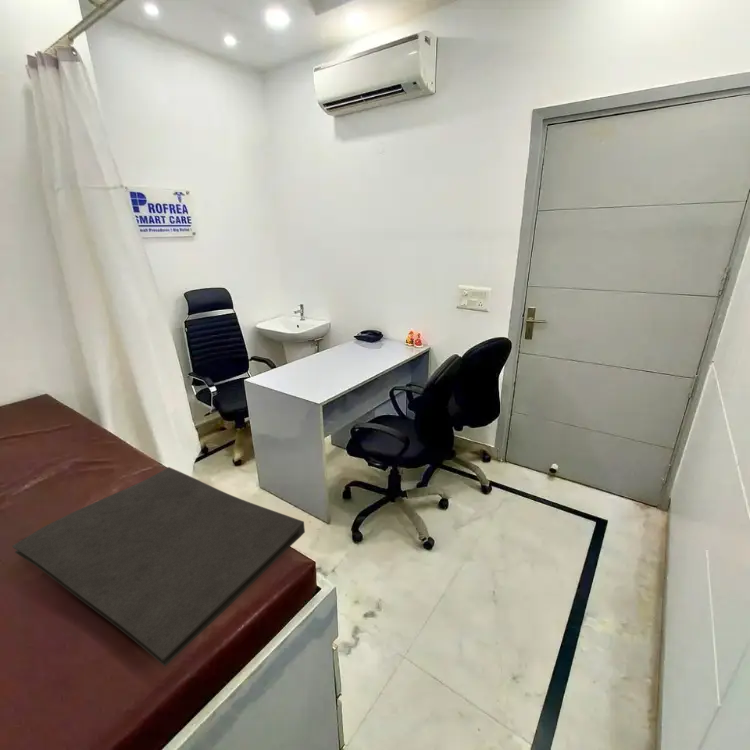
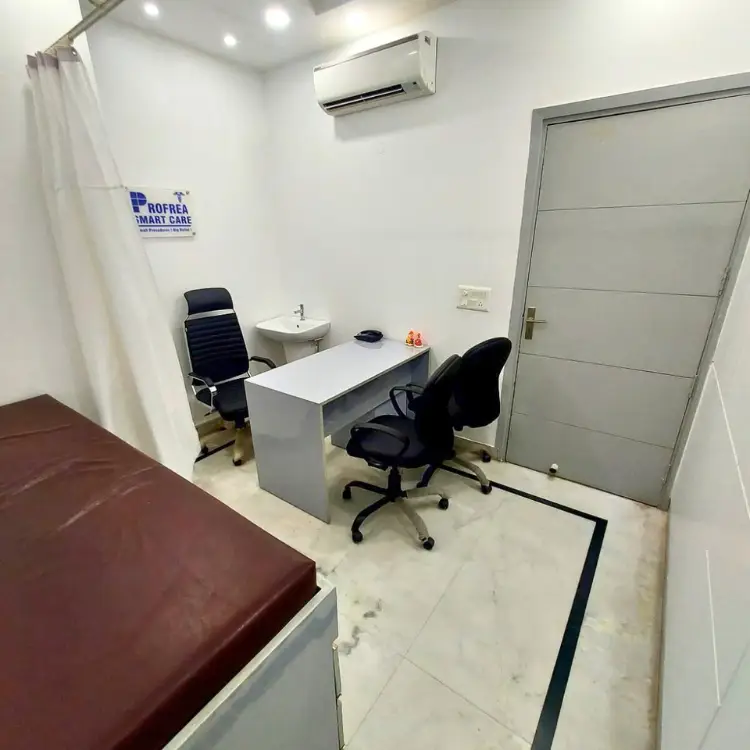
- hand towel (163, 539)
